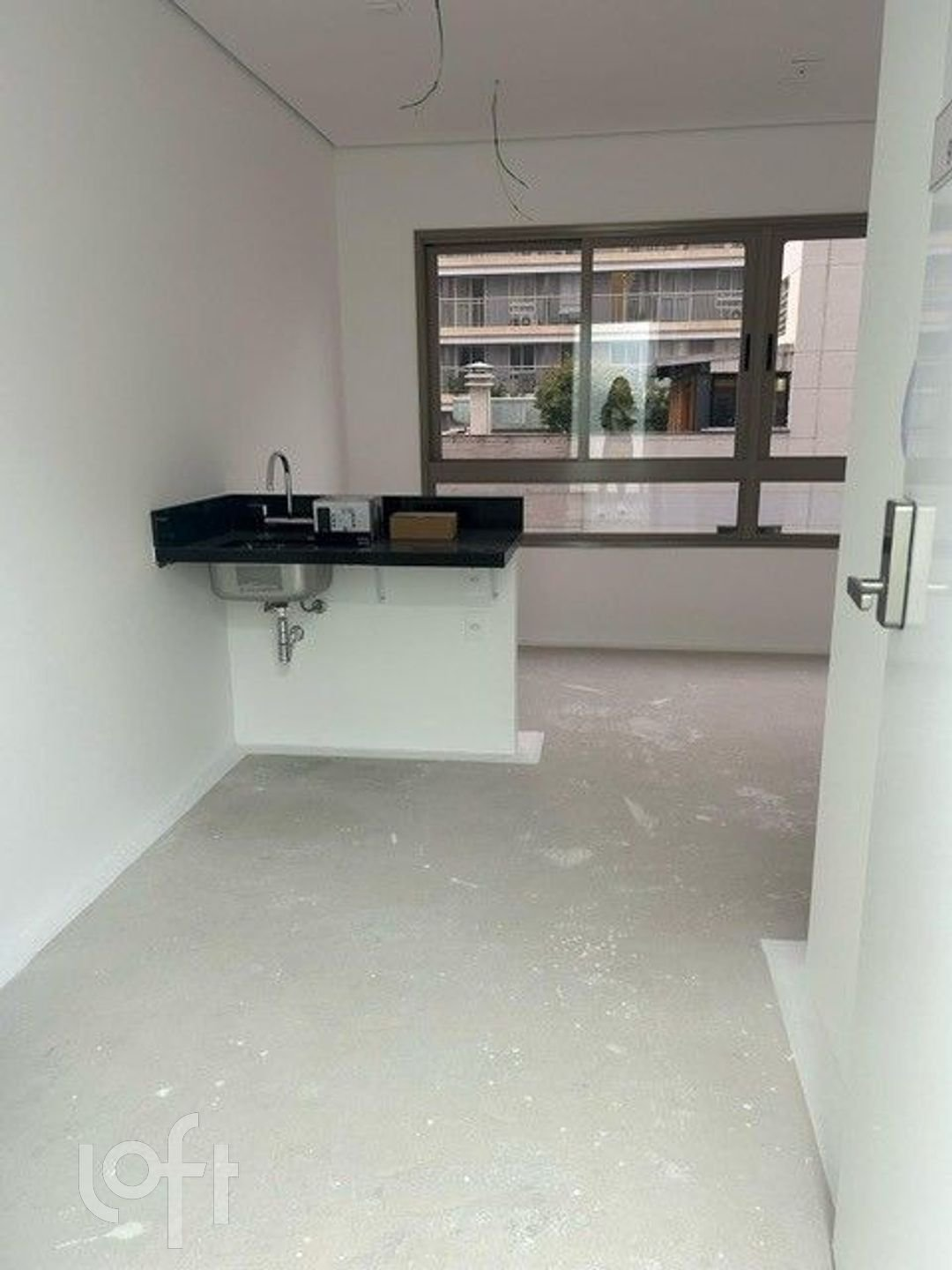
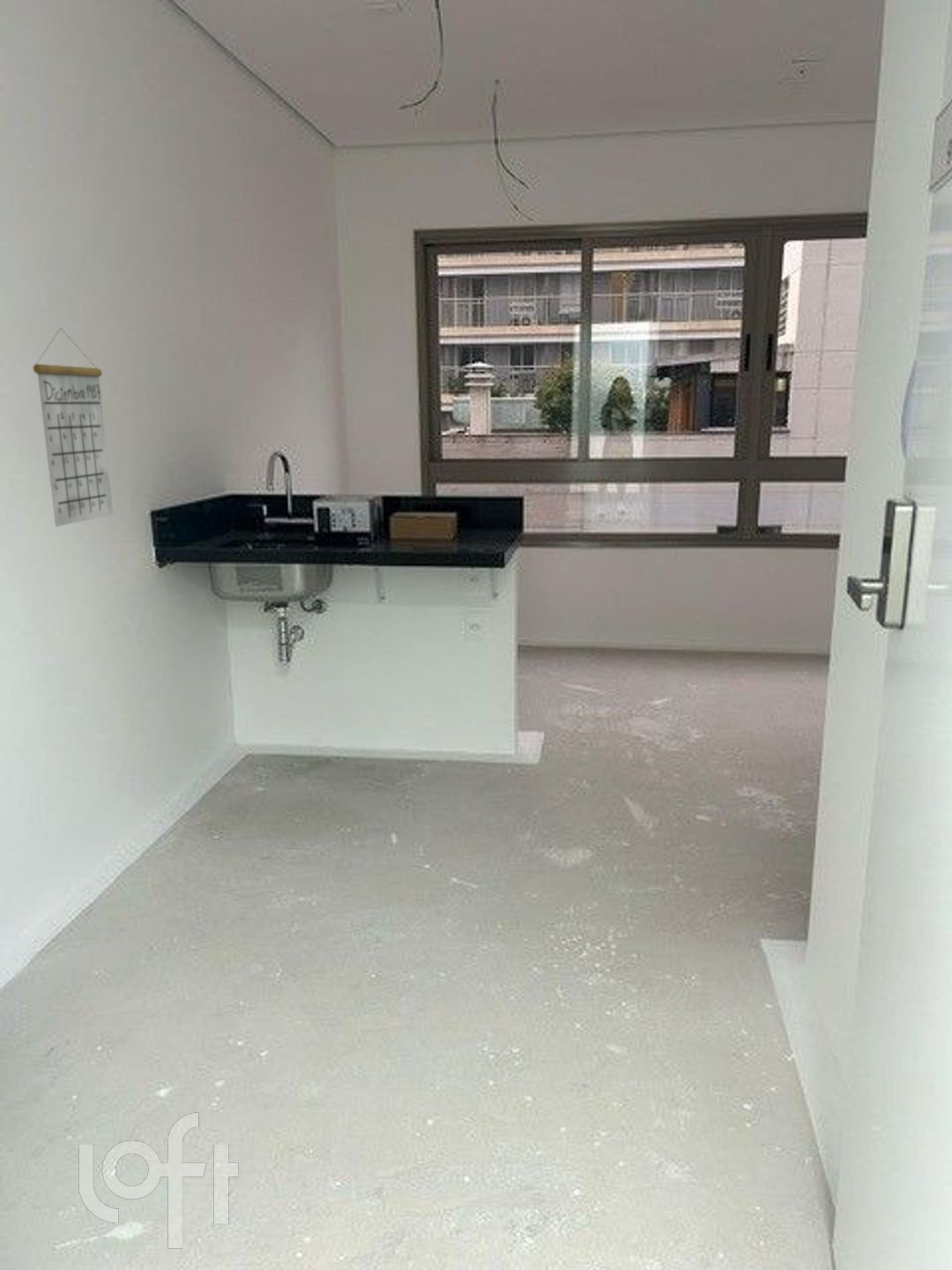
+ calendar (75, 426)
